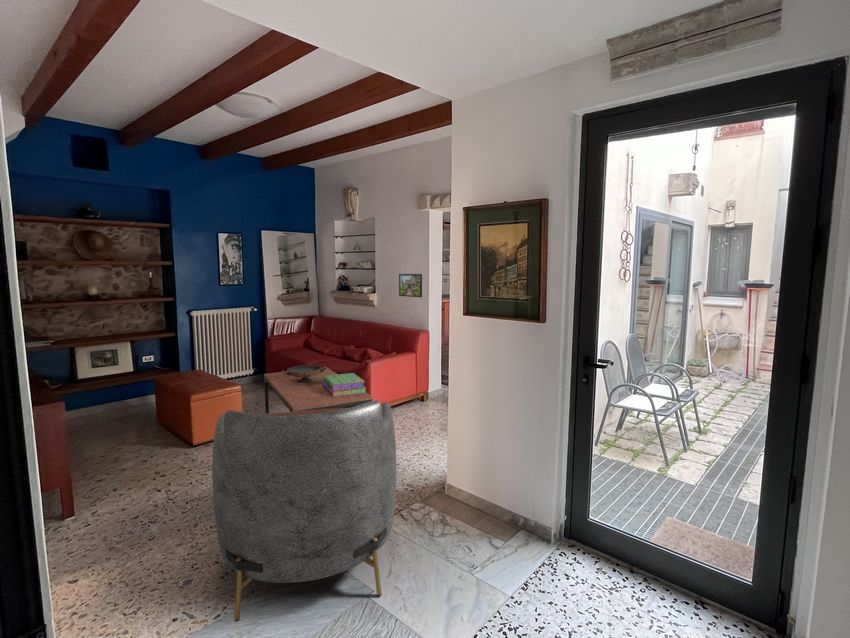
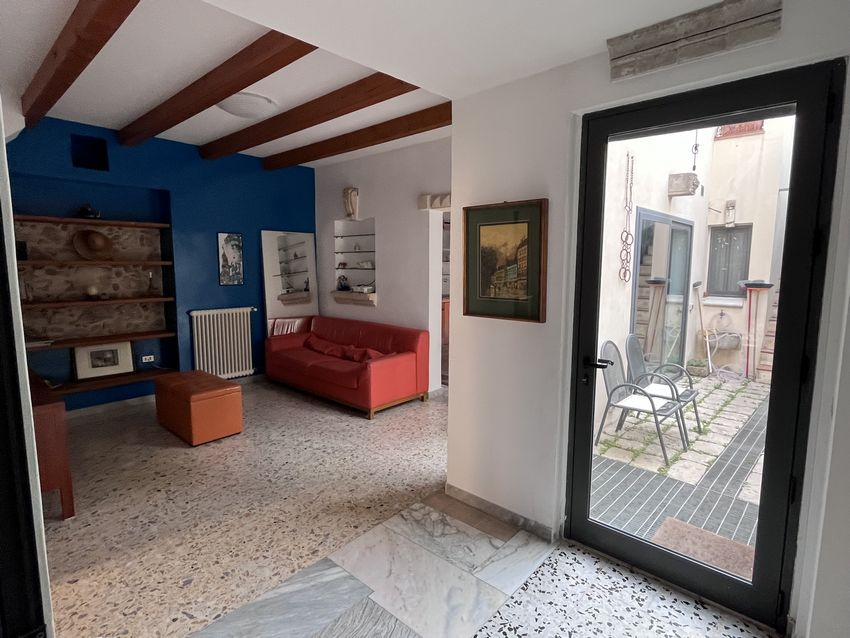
- stack of books (343, 383)
- decorative bowl (304, 374)
- armchair (309, 475)
- coffee table (310, 410)
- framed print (410, 285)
